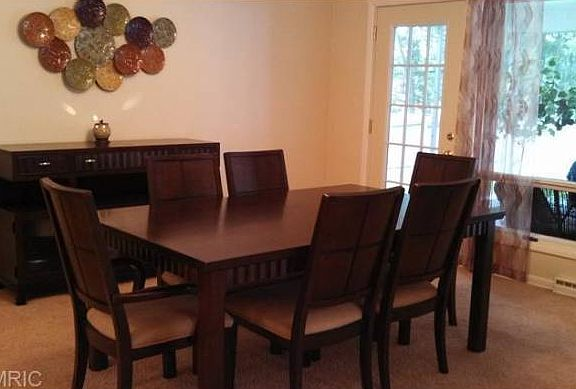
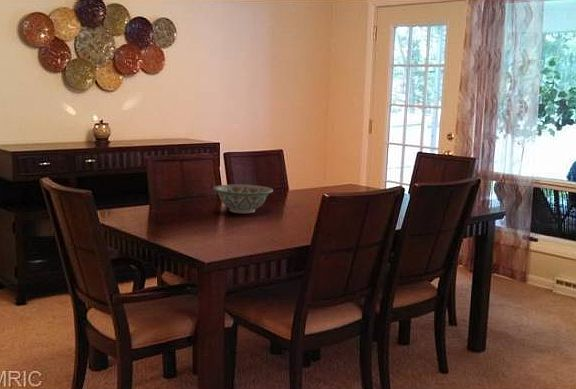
+ decorative bowl (242, 199)
